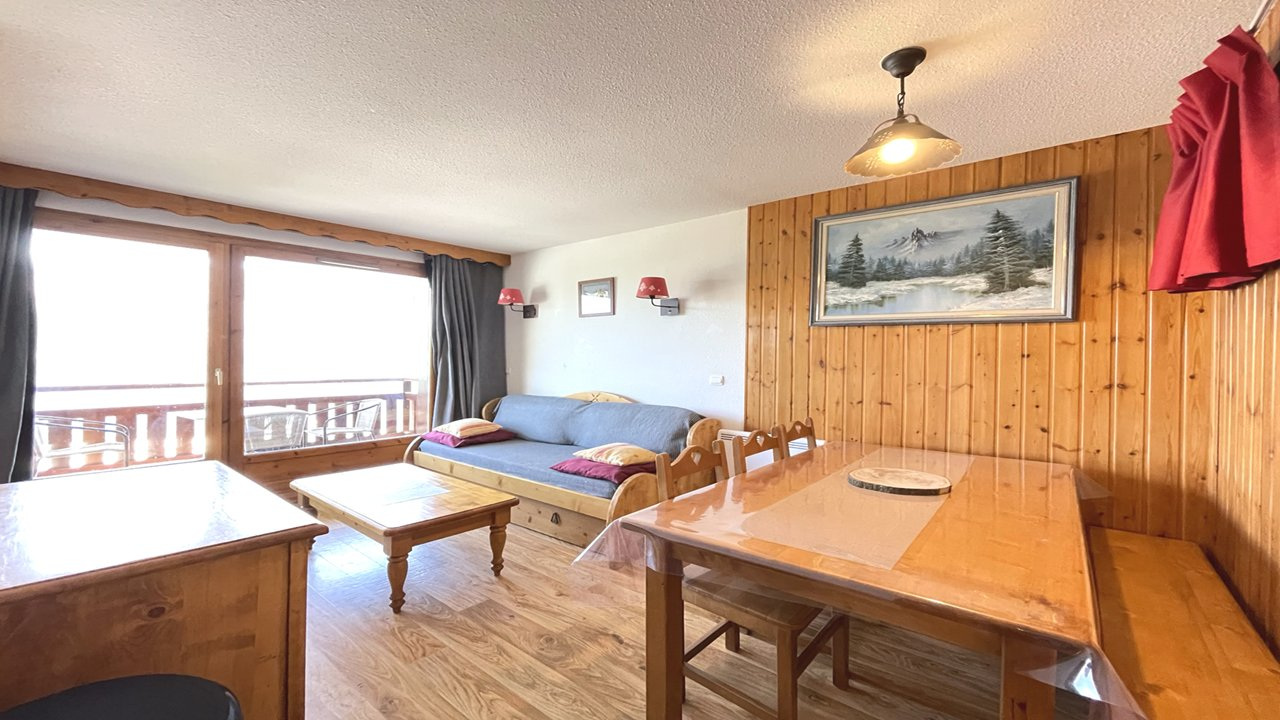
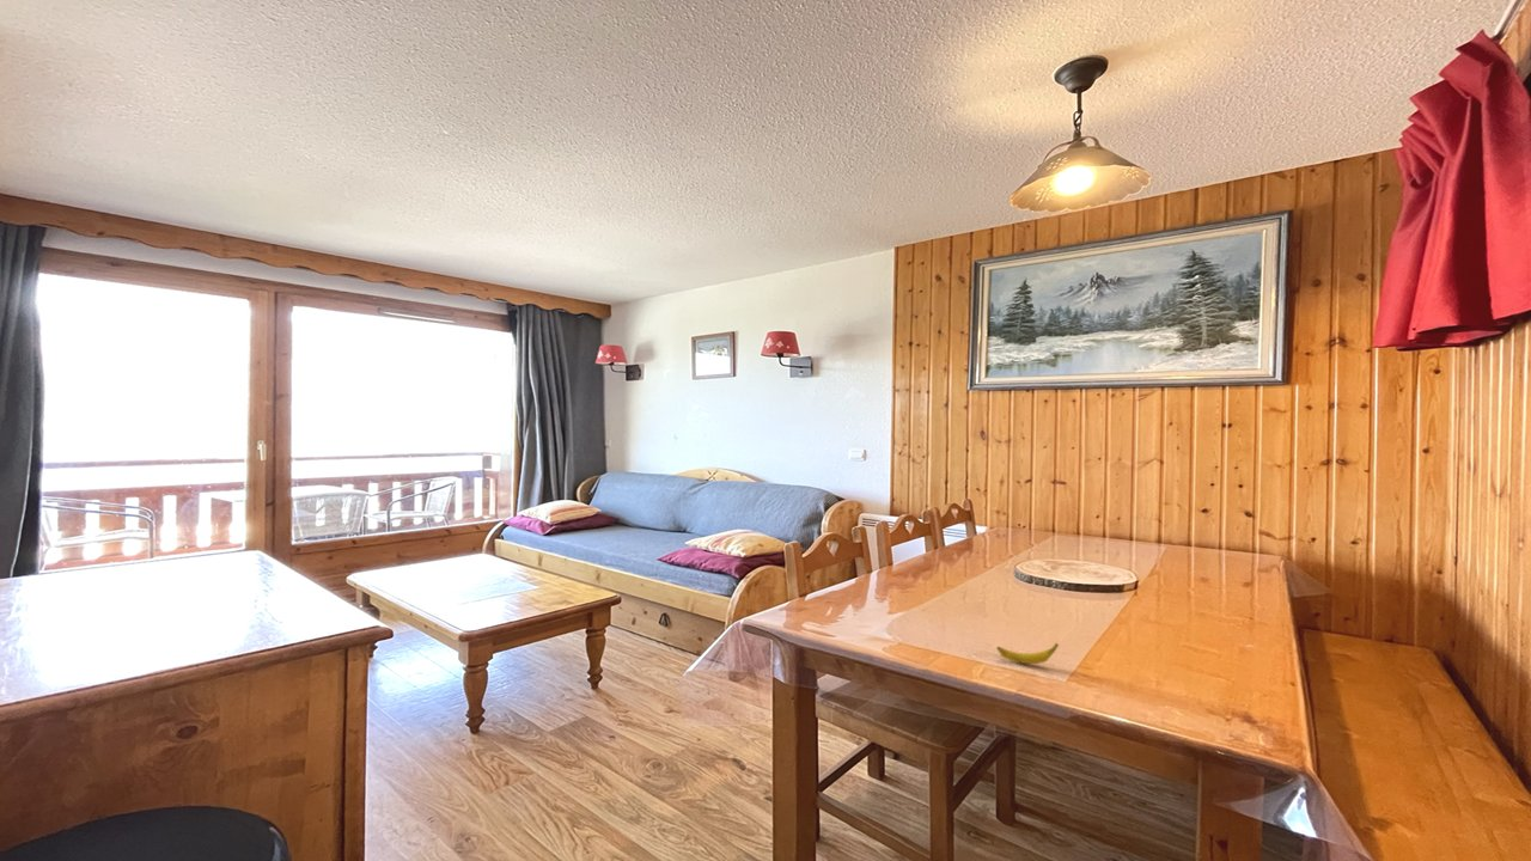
+ banana (1026, 653)
